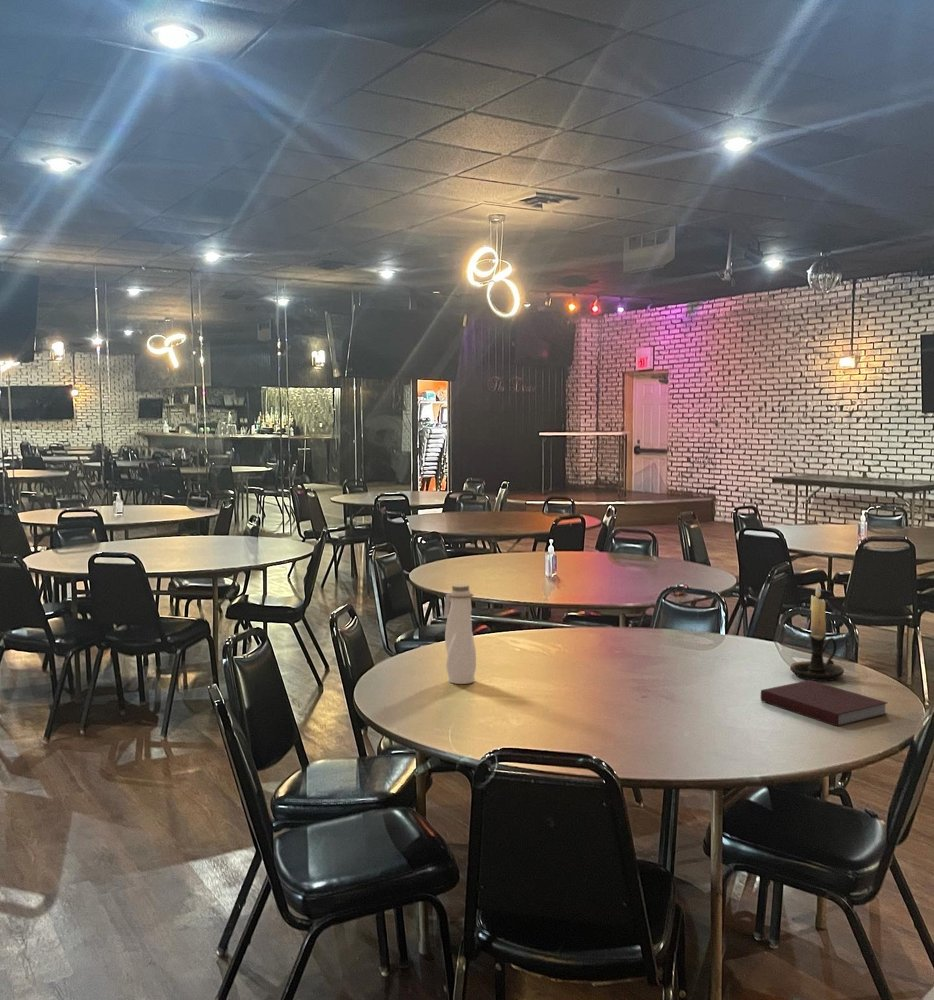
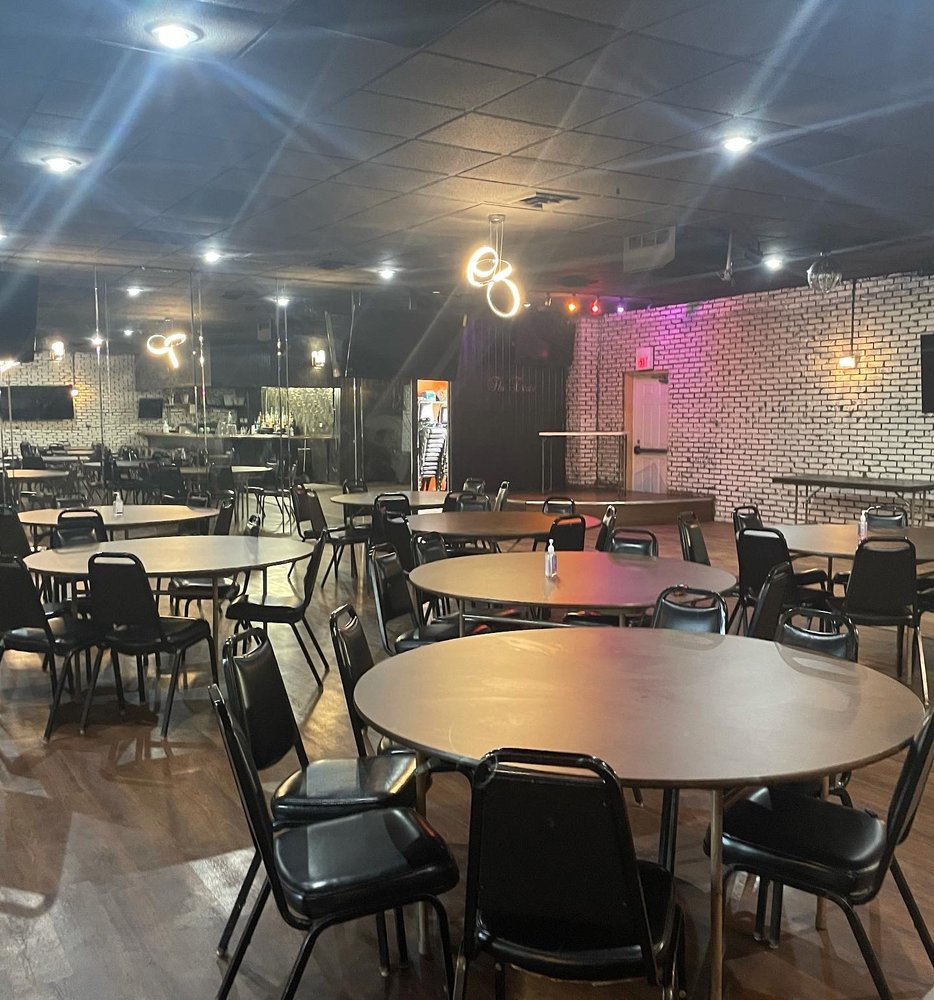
- water bottle (458, 633)
- candle holder (821, 627)
- notebook (822, 701)
